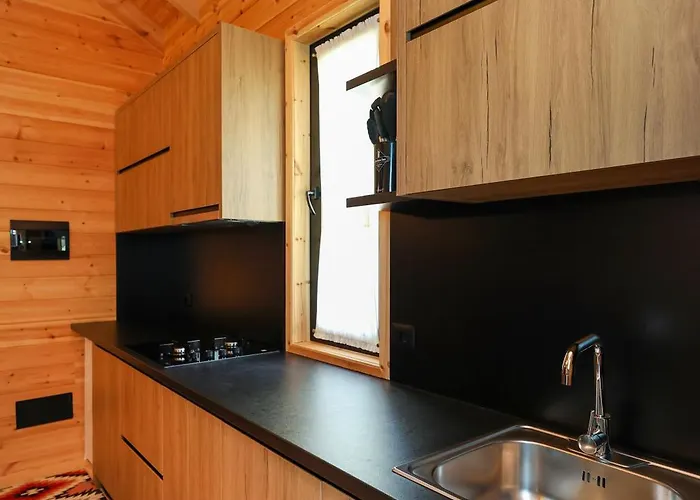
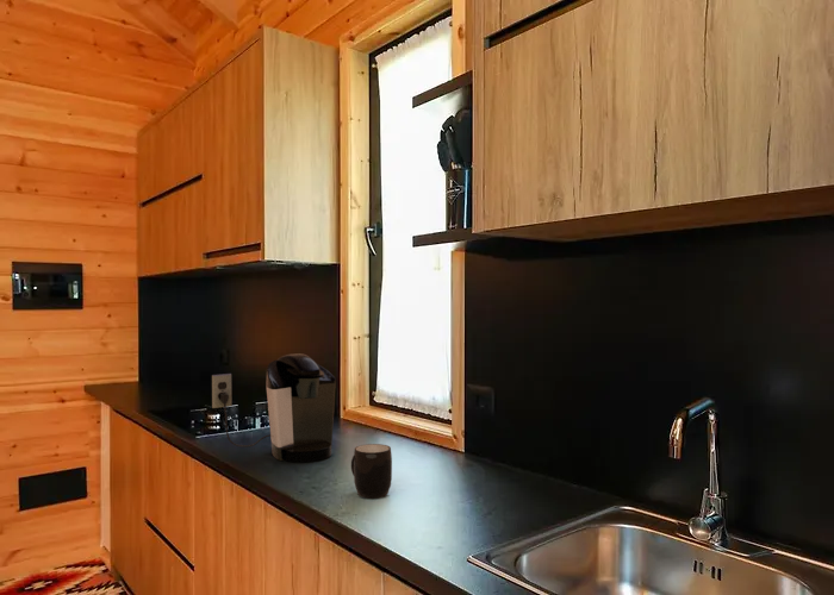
+ mug (368, 469)
+ coffee maker (281, 406)
